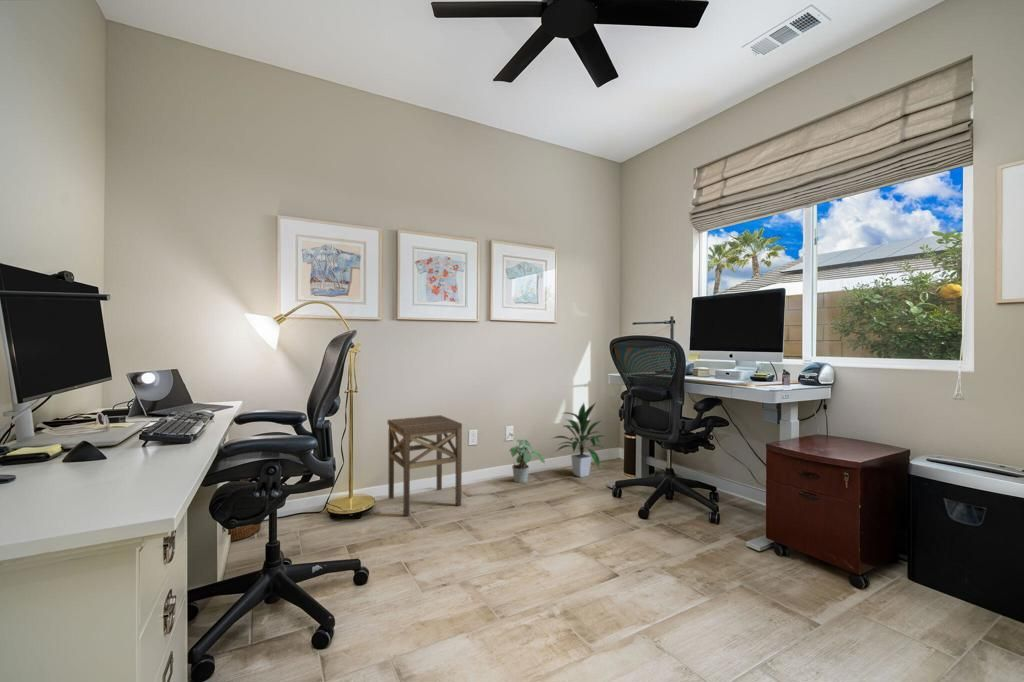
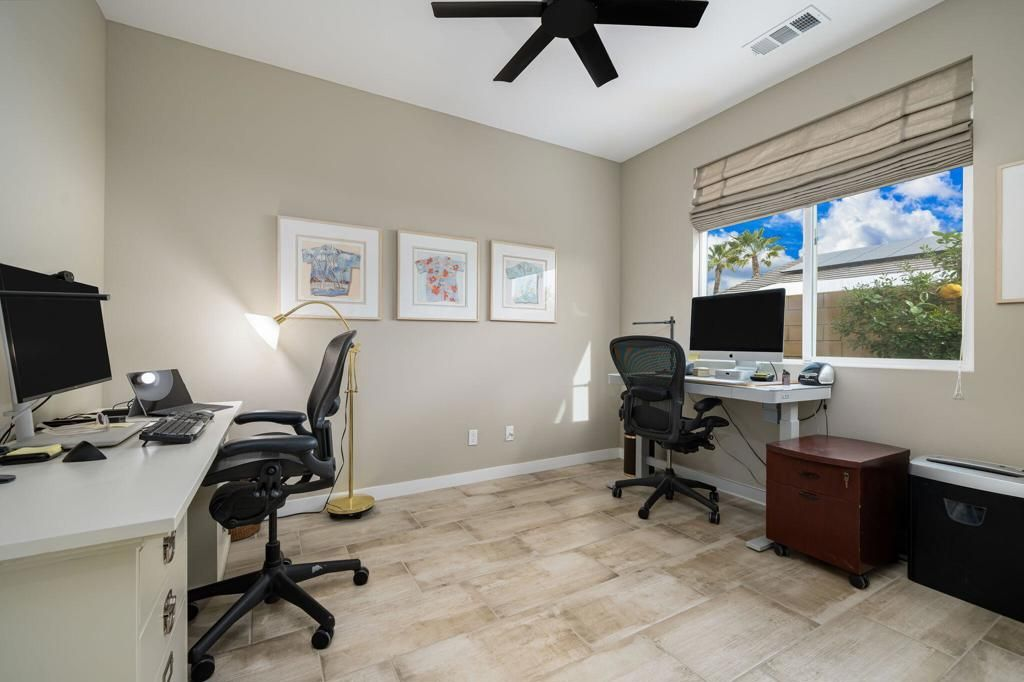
- potted plant (524, 461)
- indoor plant (581, 439)
- side table (423, 461)
